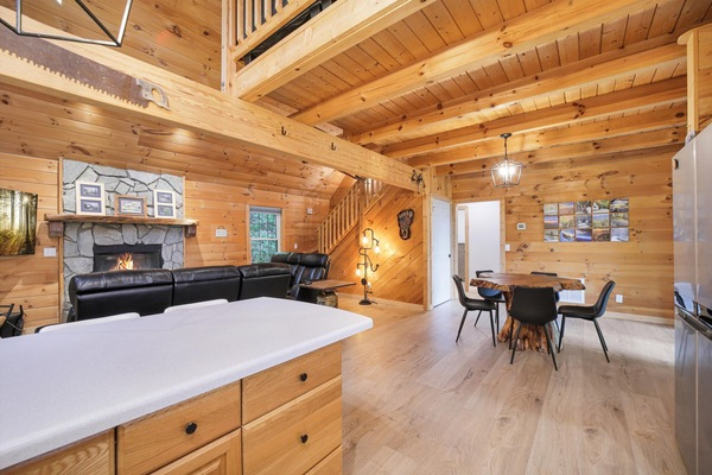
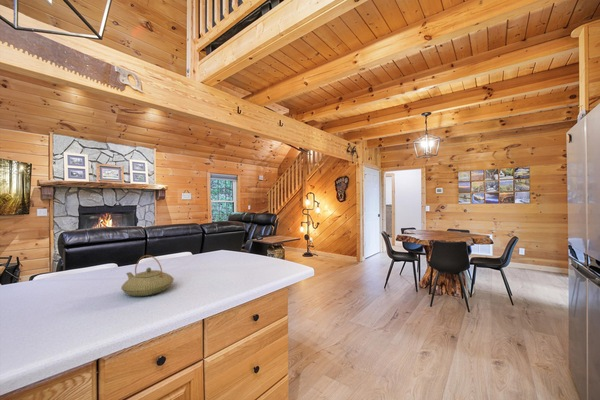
+ teapot (146, 272)
